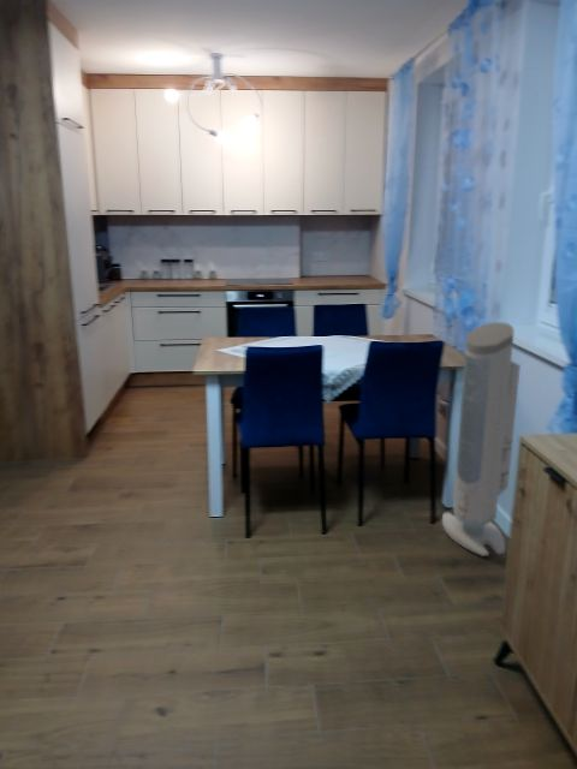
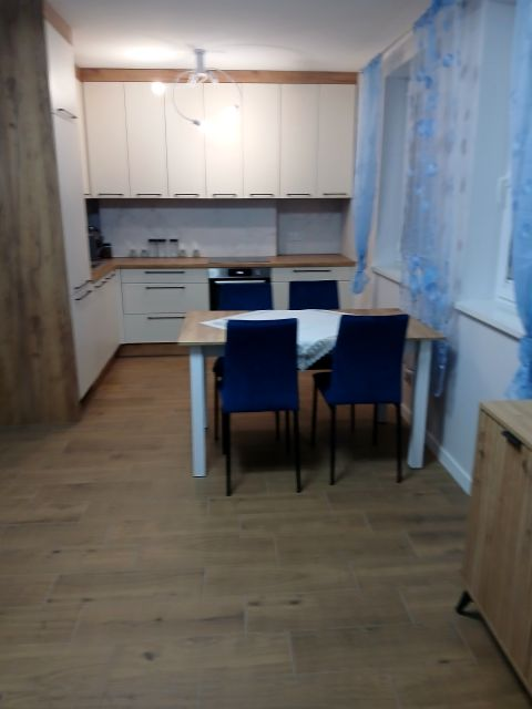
- air purifier (481, 433)
